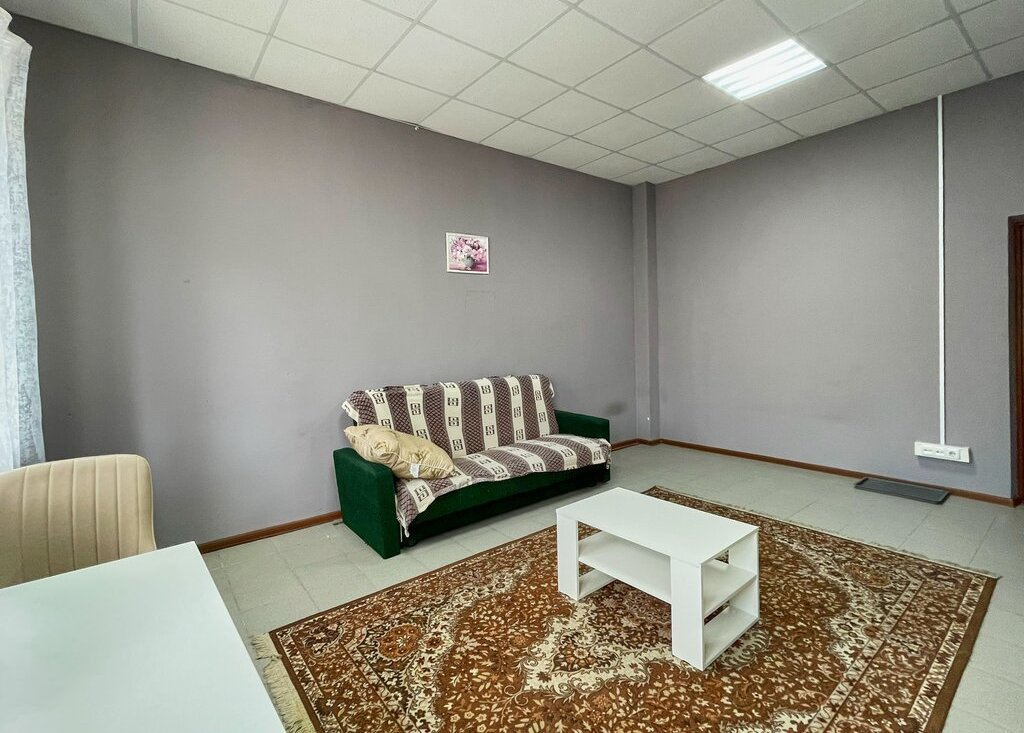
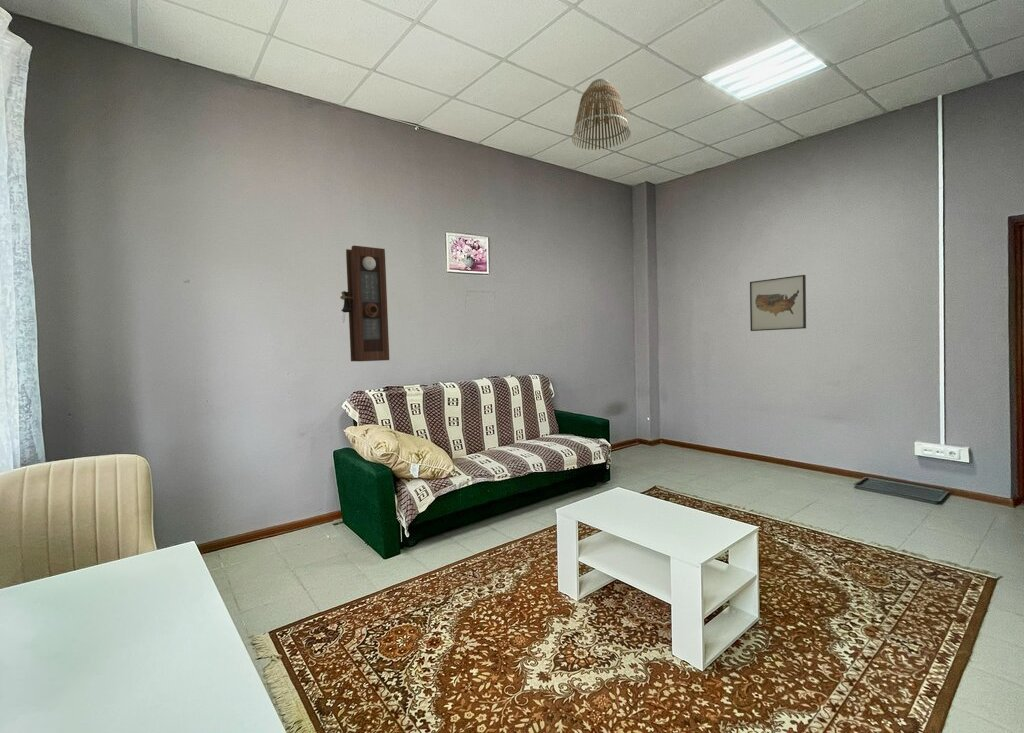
+ wall art (776, 304)
+ pendulum clock (363, 304)
+ lamp shade (599, 110)
